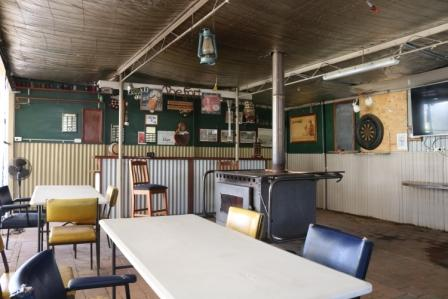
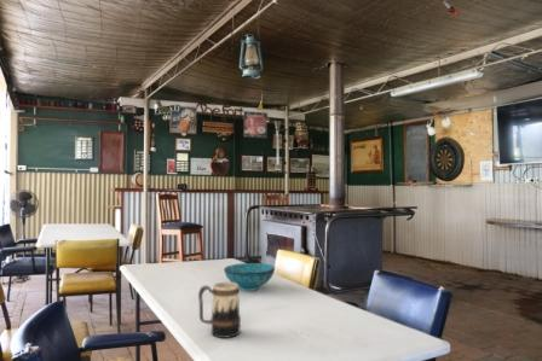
+ beer mug (219, 308)
+ bowl (249, 278)
